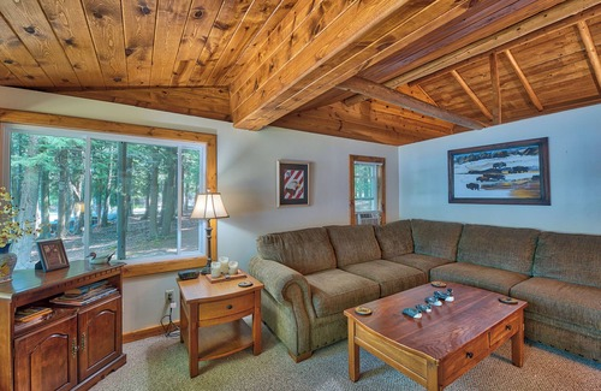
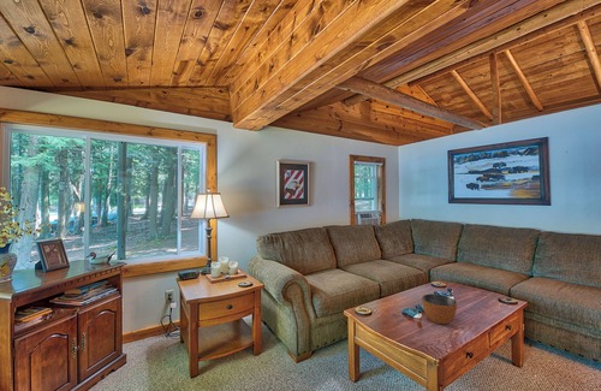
+ bowl (439, 310)
